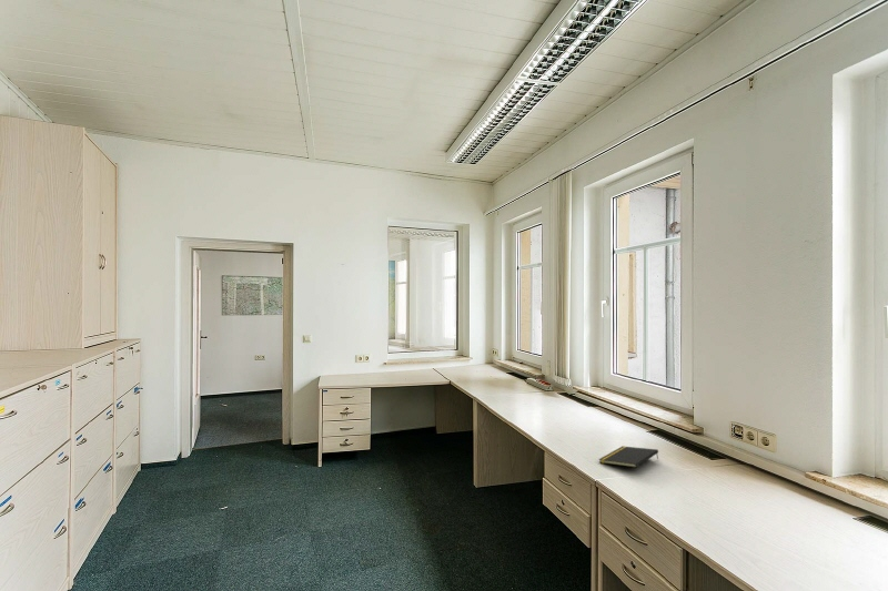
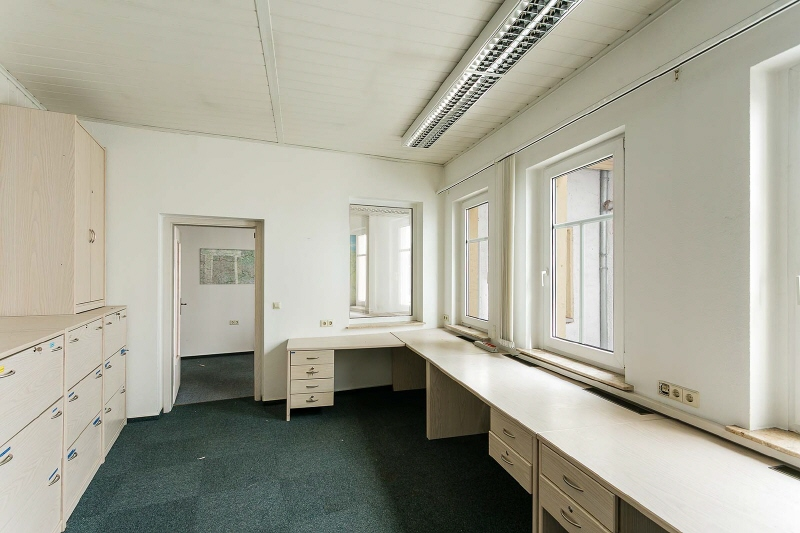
- notepad (628, 456)
